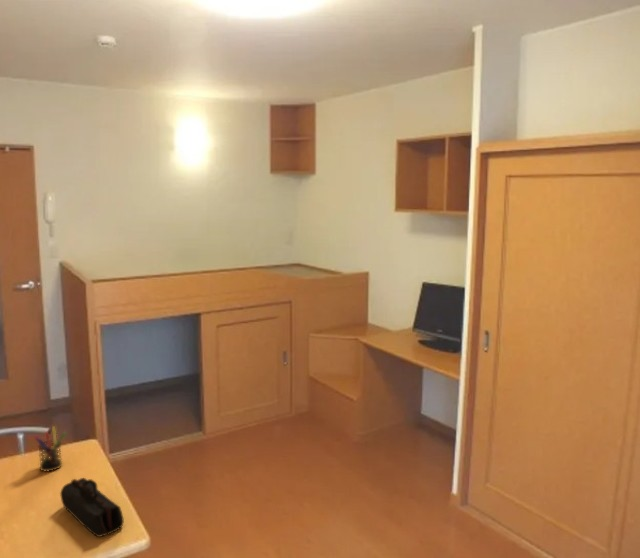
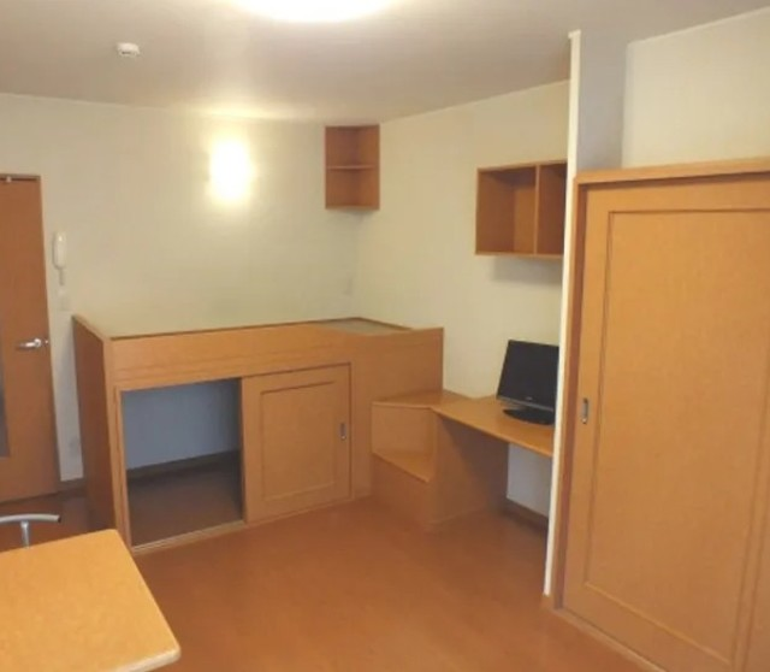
- pen holder (52, 447)
- pencil case (90, 498)
